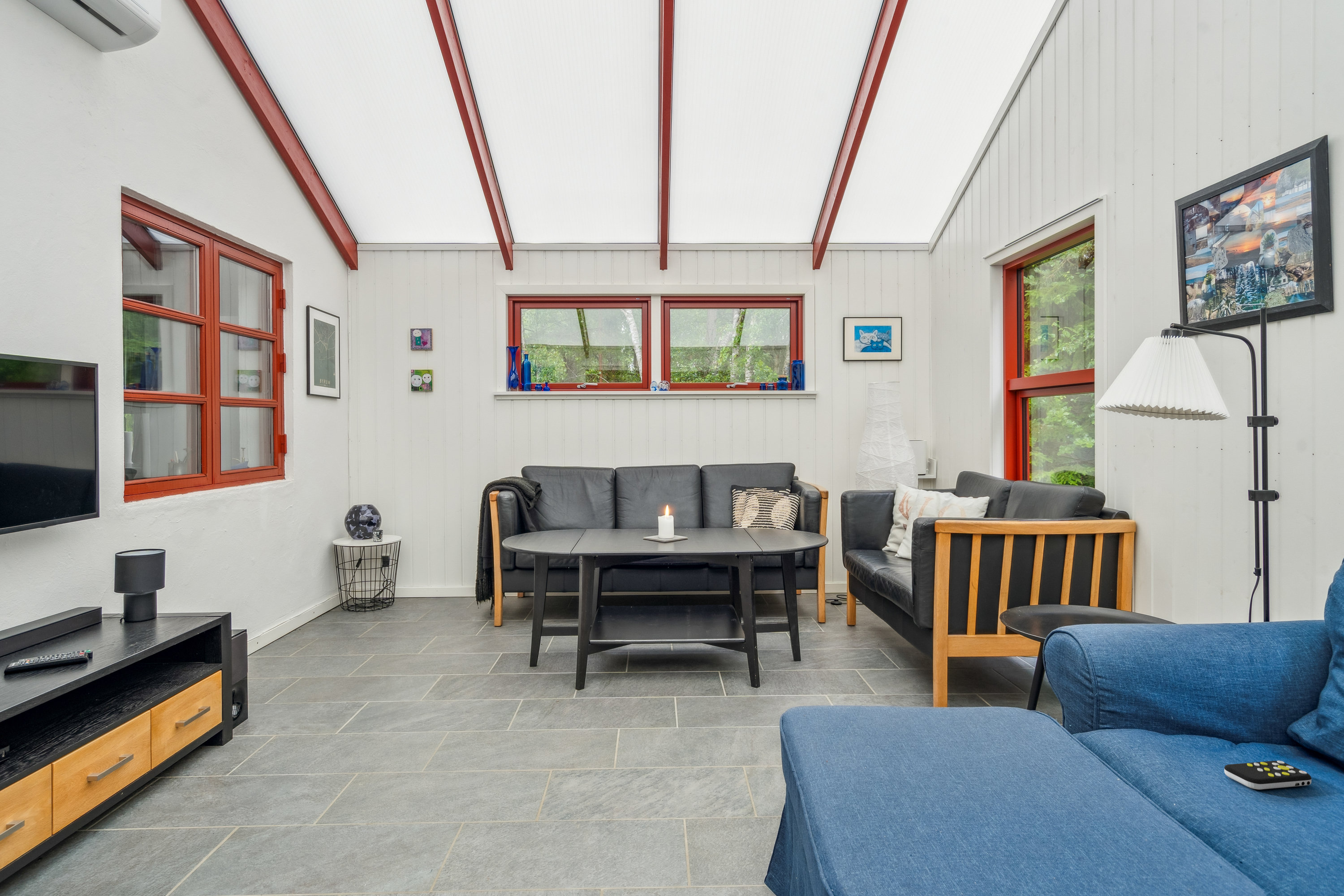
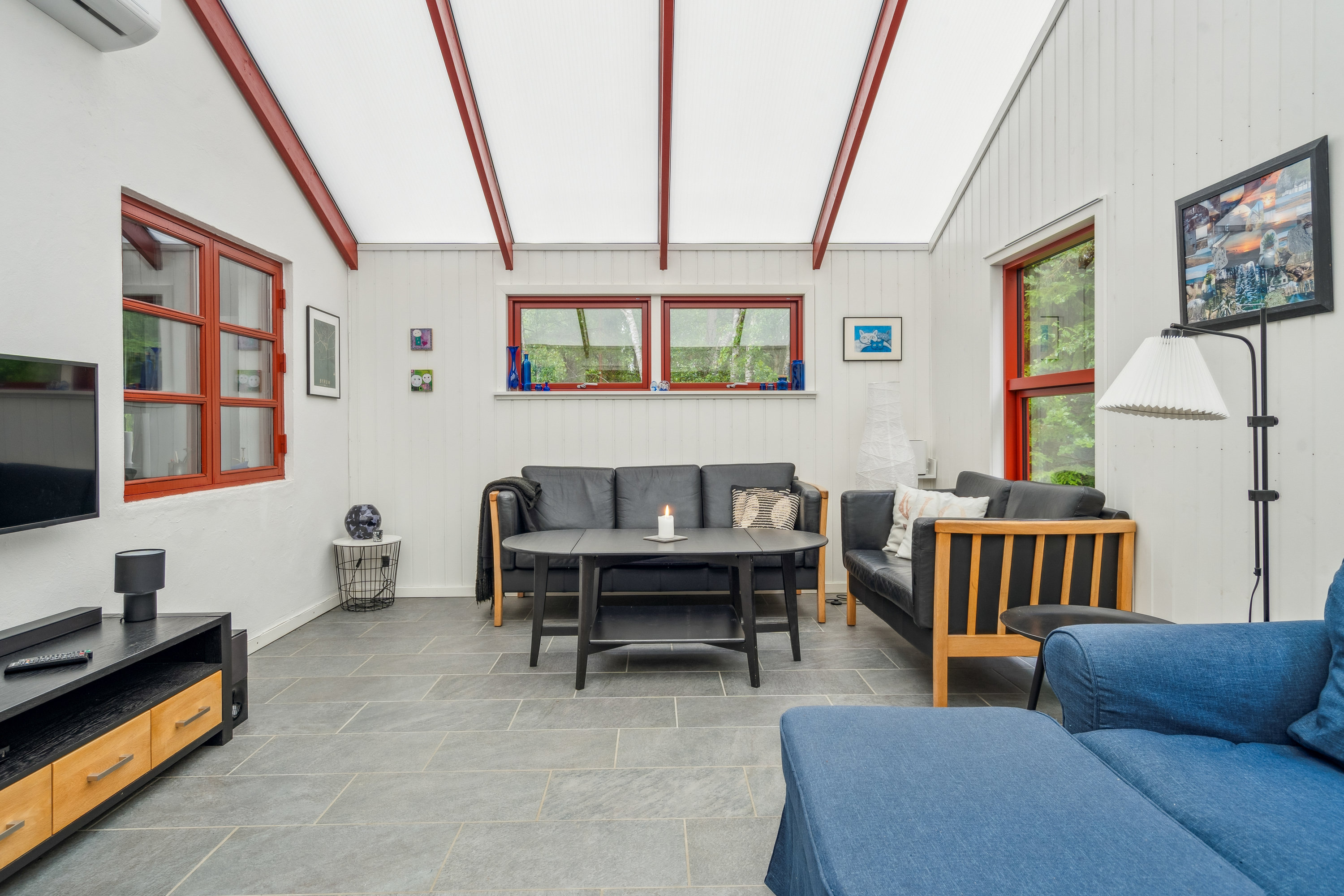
- remote control (1267, 774)
